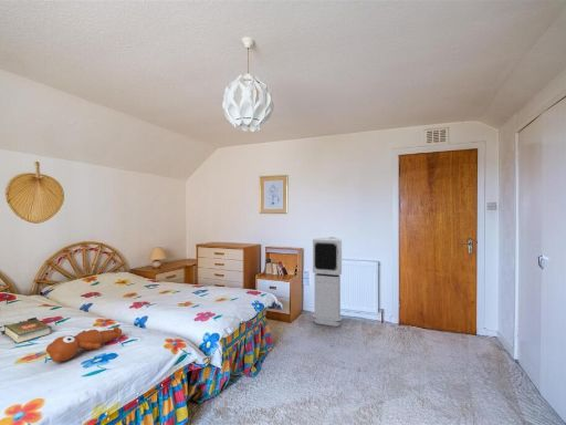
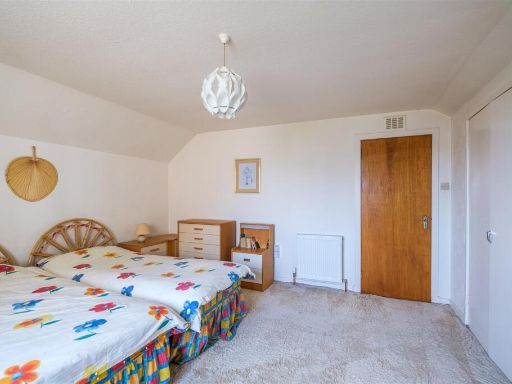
- book (27, 329)
- teddy bear (86, 339)
- air purifier (328, 279)
